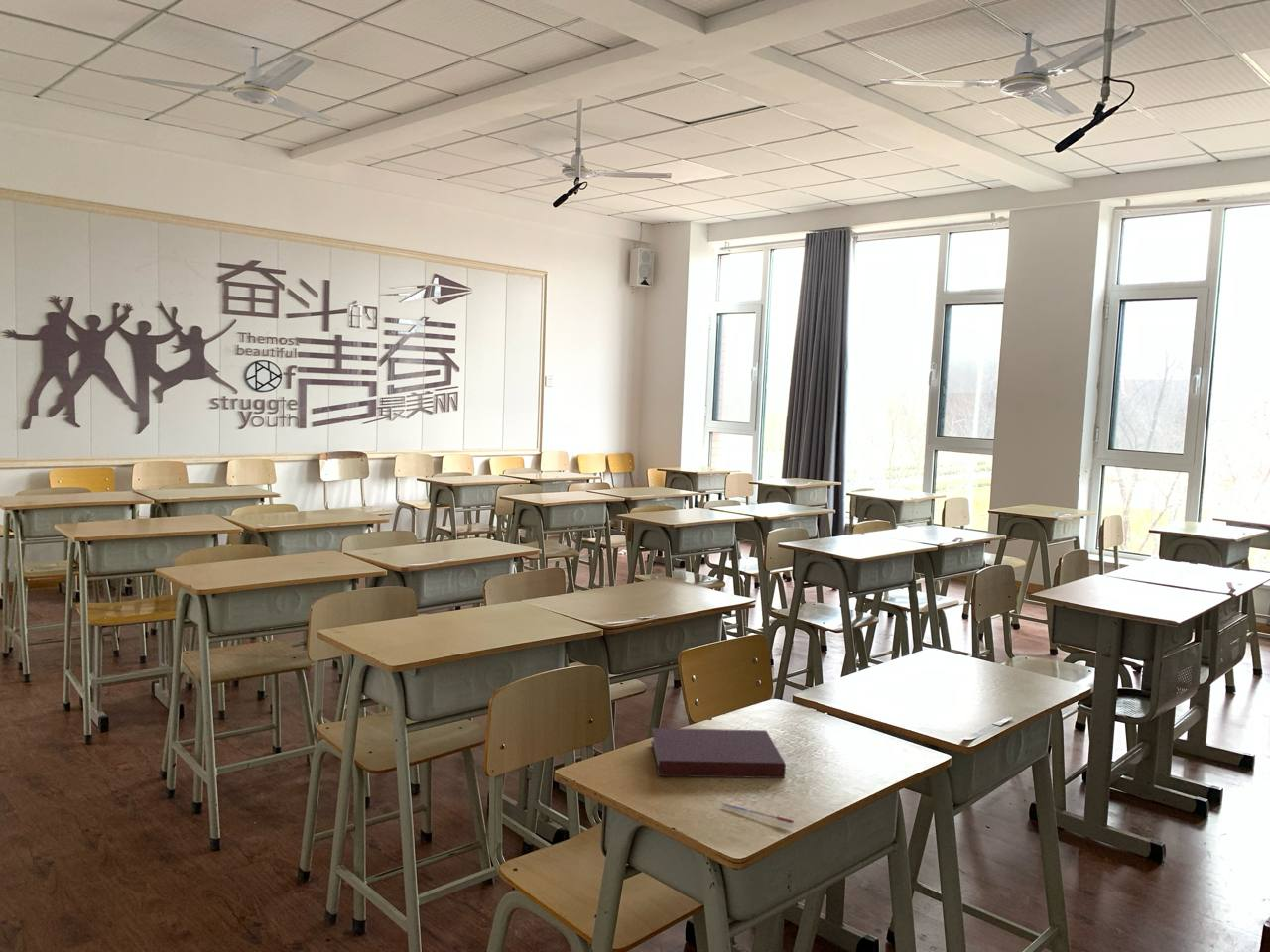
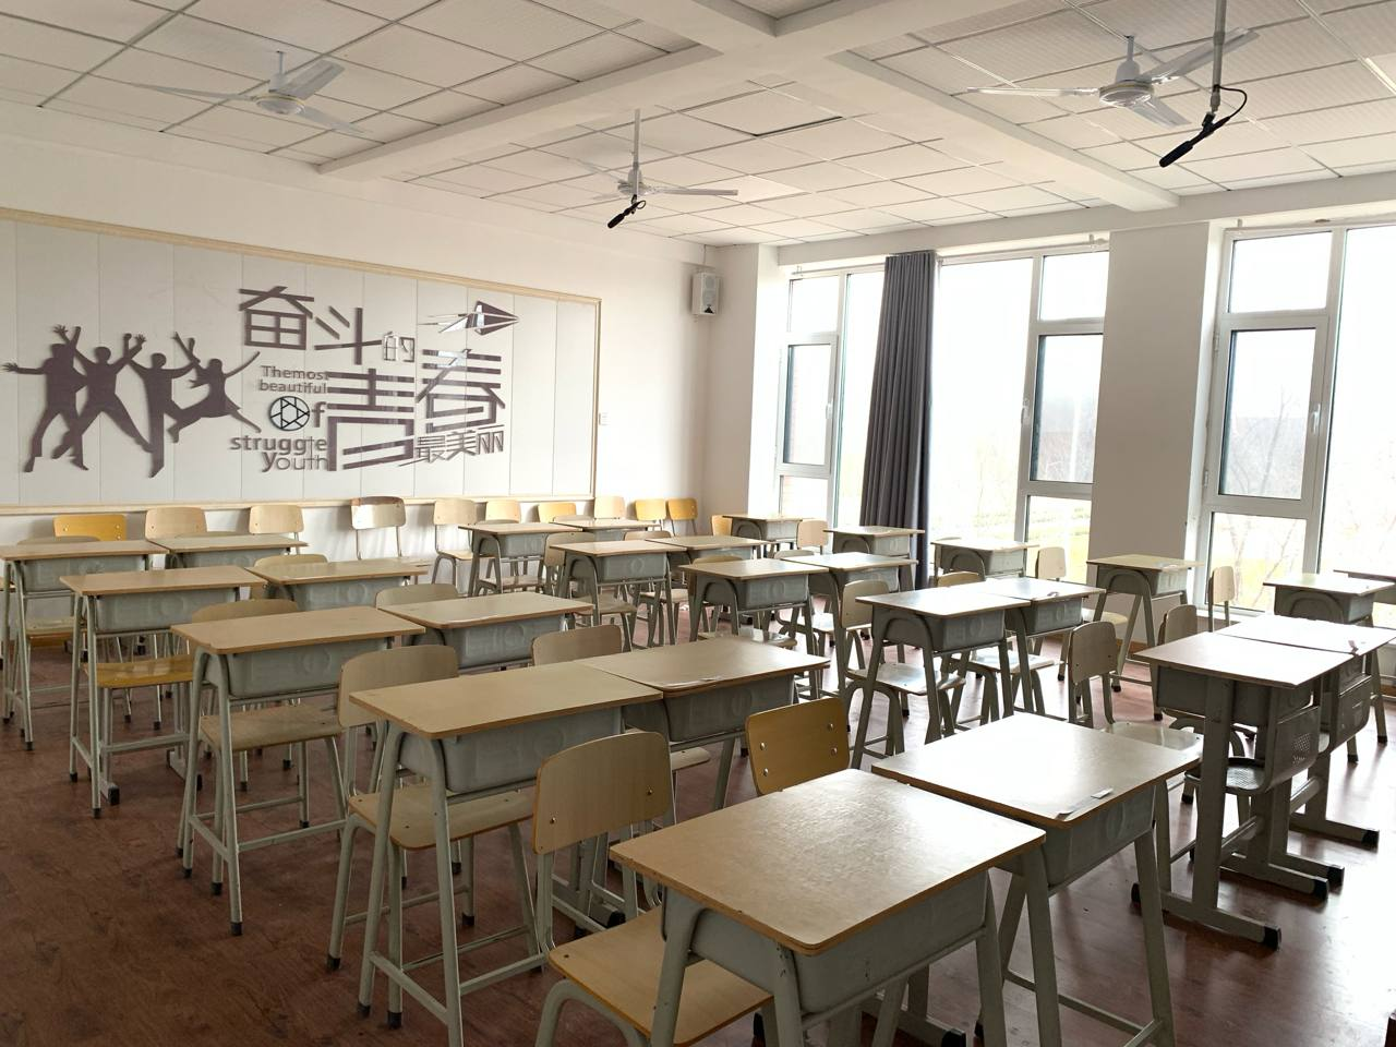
- pen (756, 812)
- notebook (714, 752)
